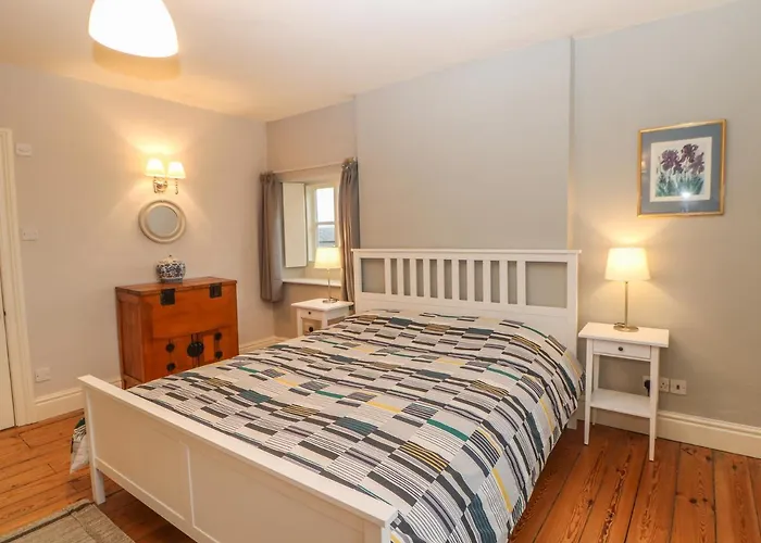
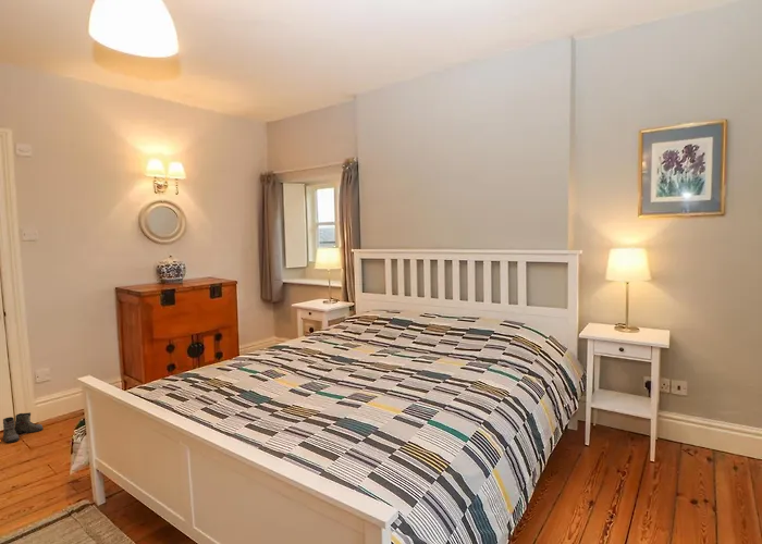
+ boots (19, 425)
